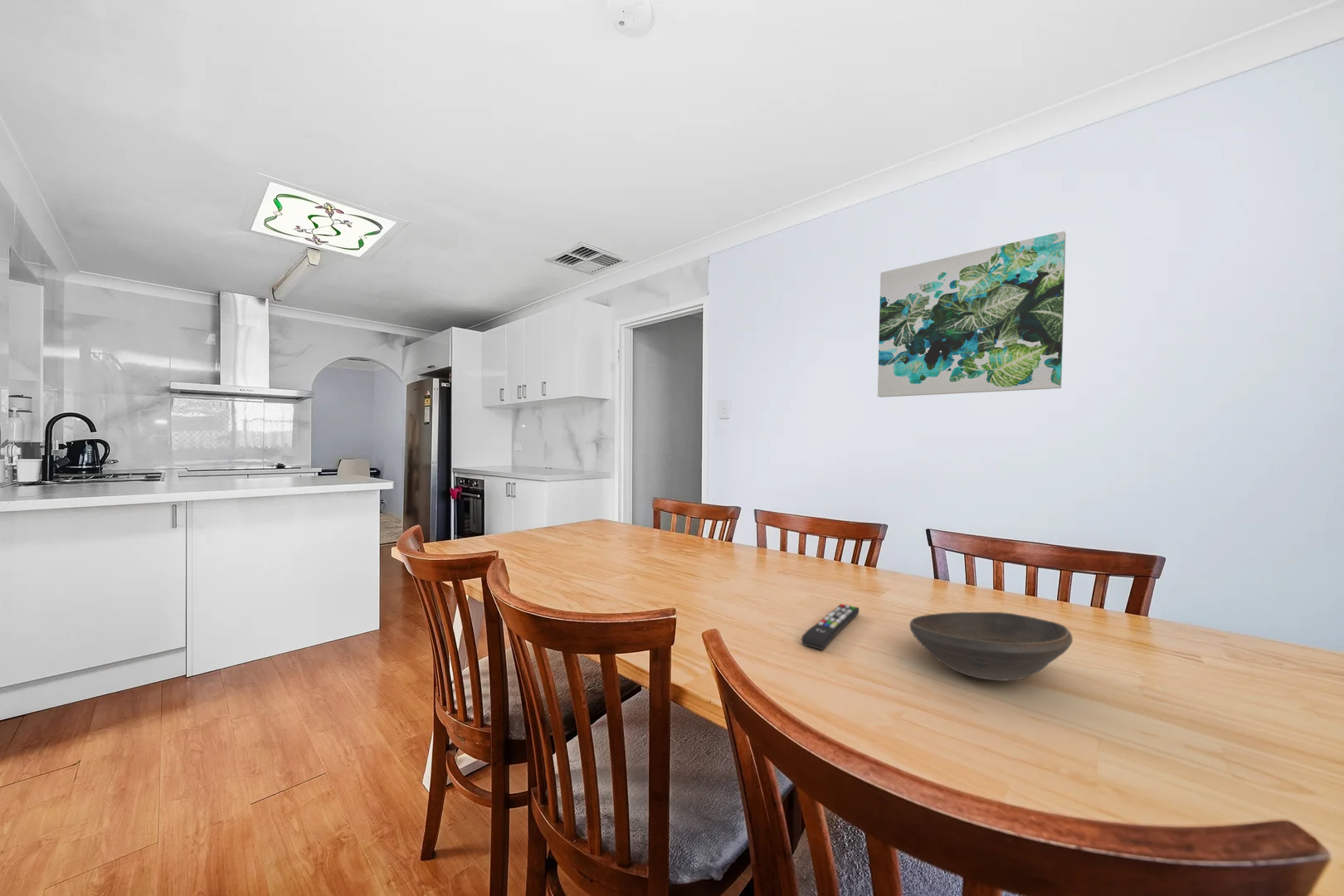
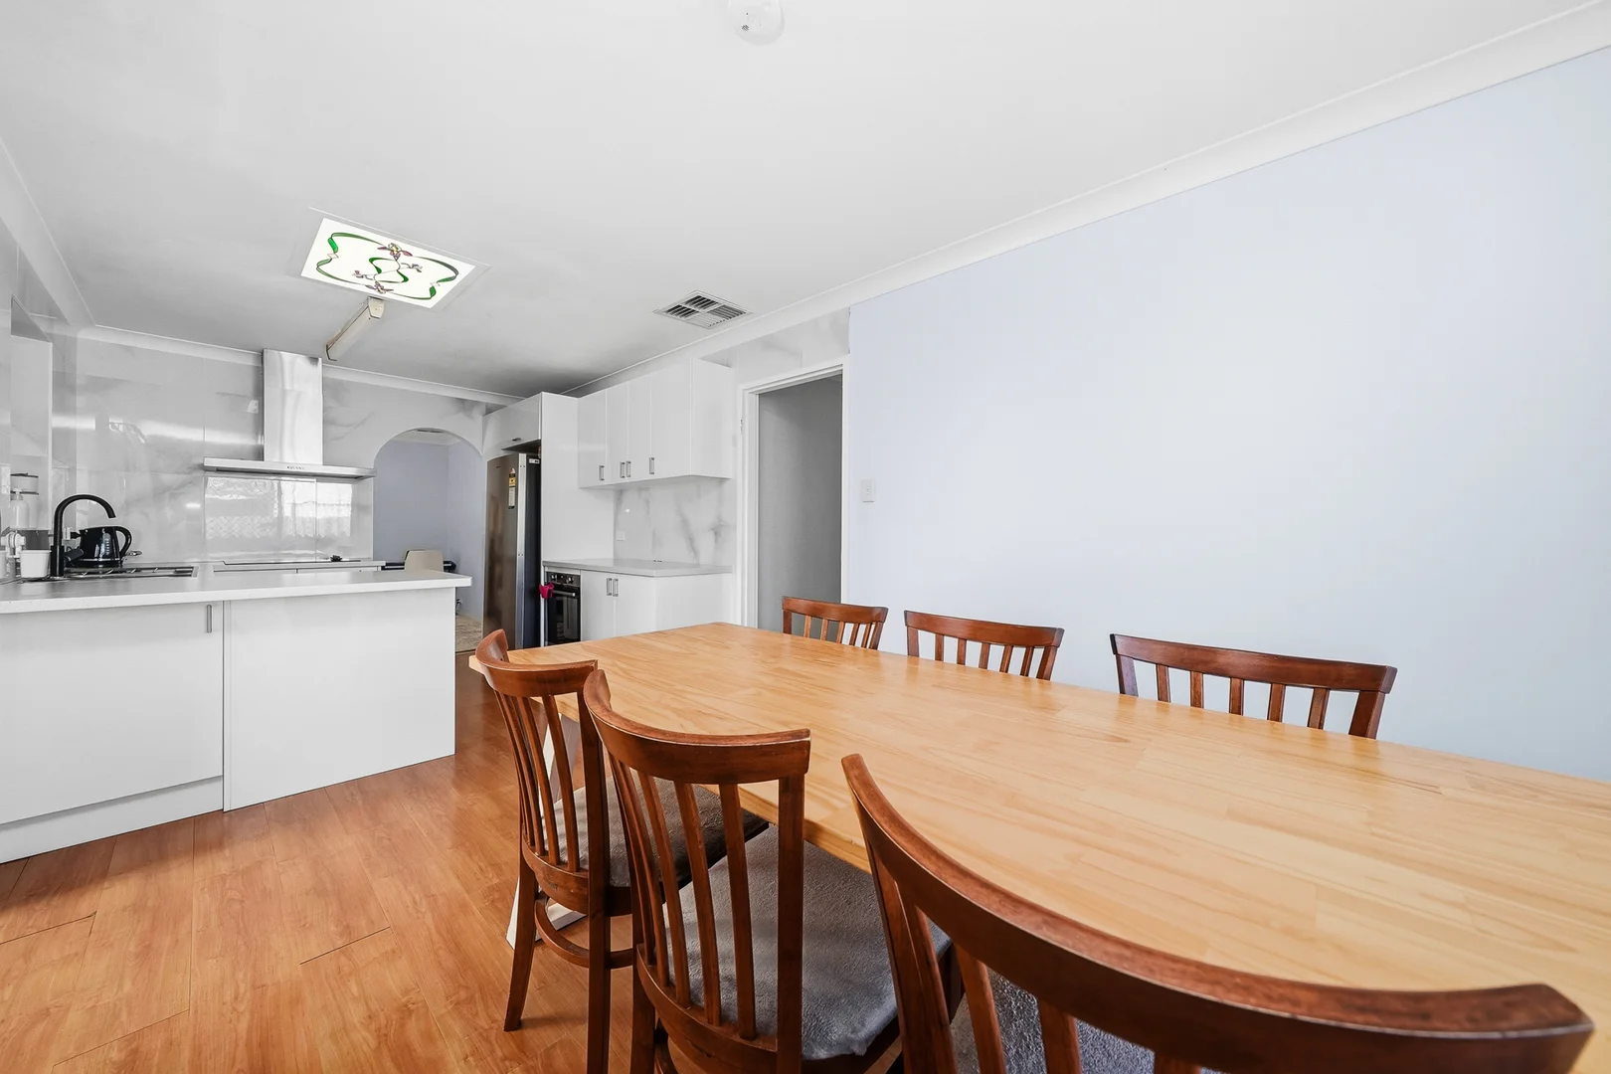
- bowl (985, 643)
- wall art (961, 324)
- remote control (832, 624)
